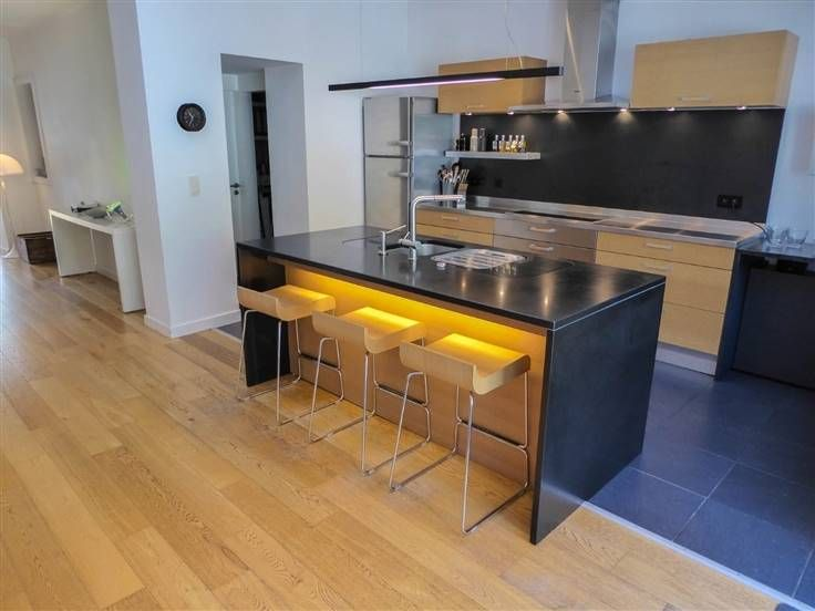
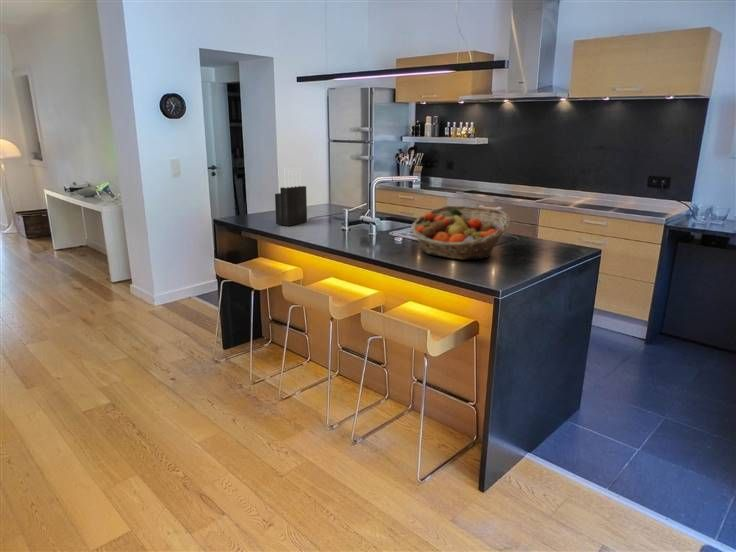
+ knife block (289, 195)
+ fruit basket (458, 231)
